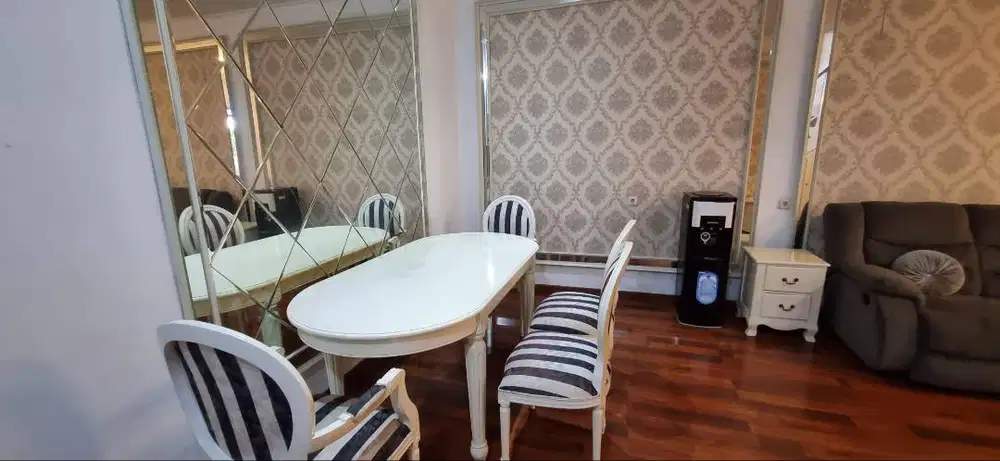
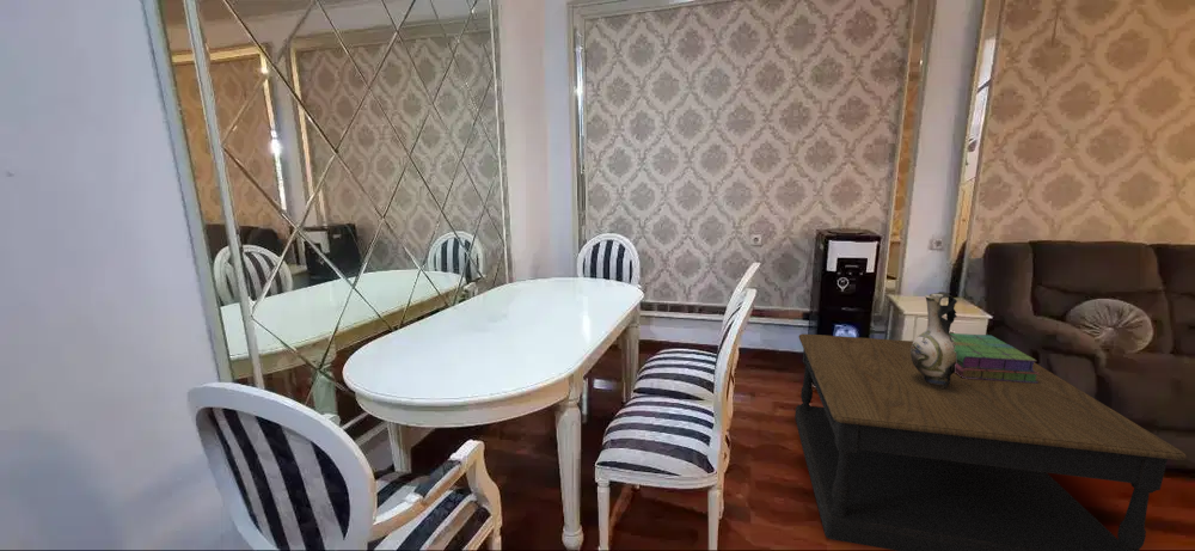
+ coffee table (930, 429)
+ decorative vase (930, 336)
+ stack of books (976, 354)
